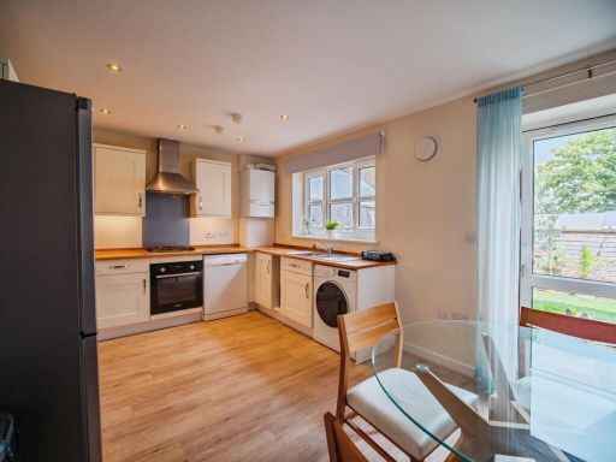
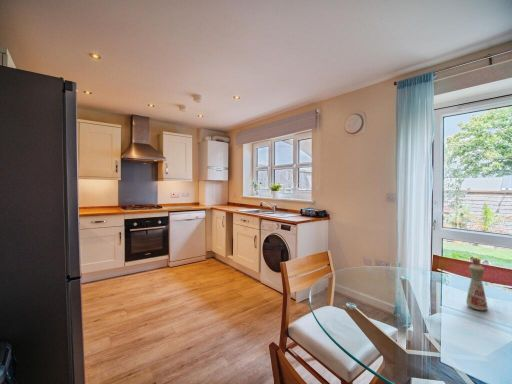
+ bottle (476, 282)
